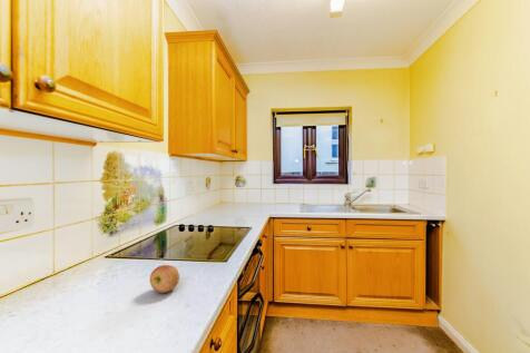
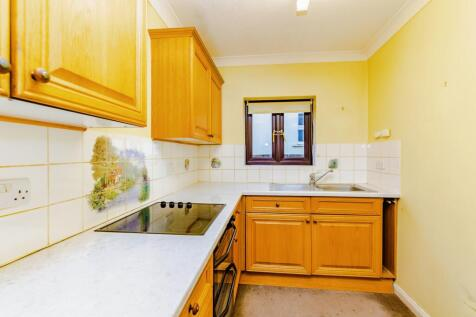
- apple (164, 278)
